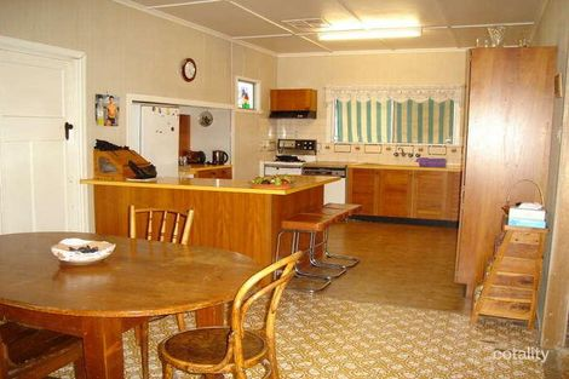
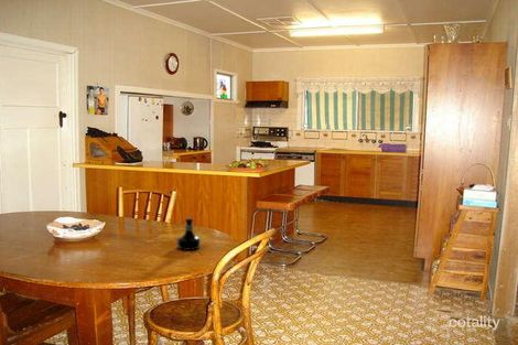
+ tequila bottle (188, 233)
